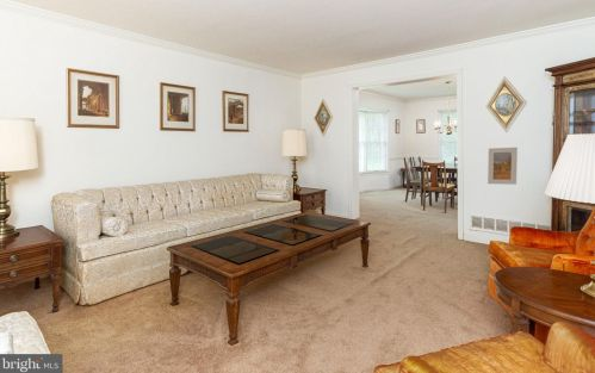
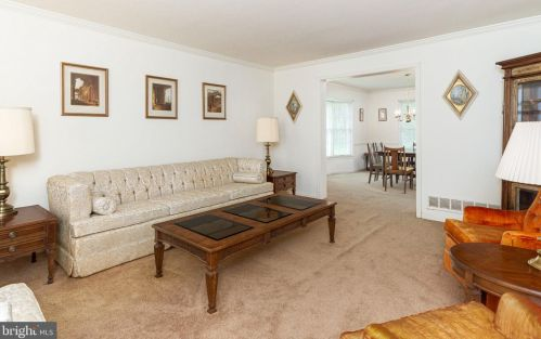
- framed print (502, 166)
